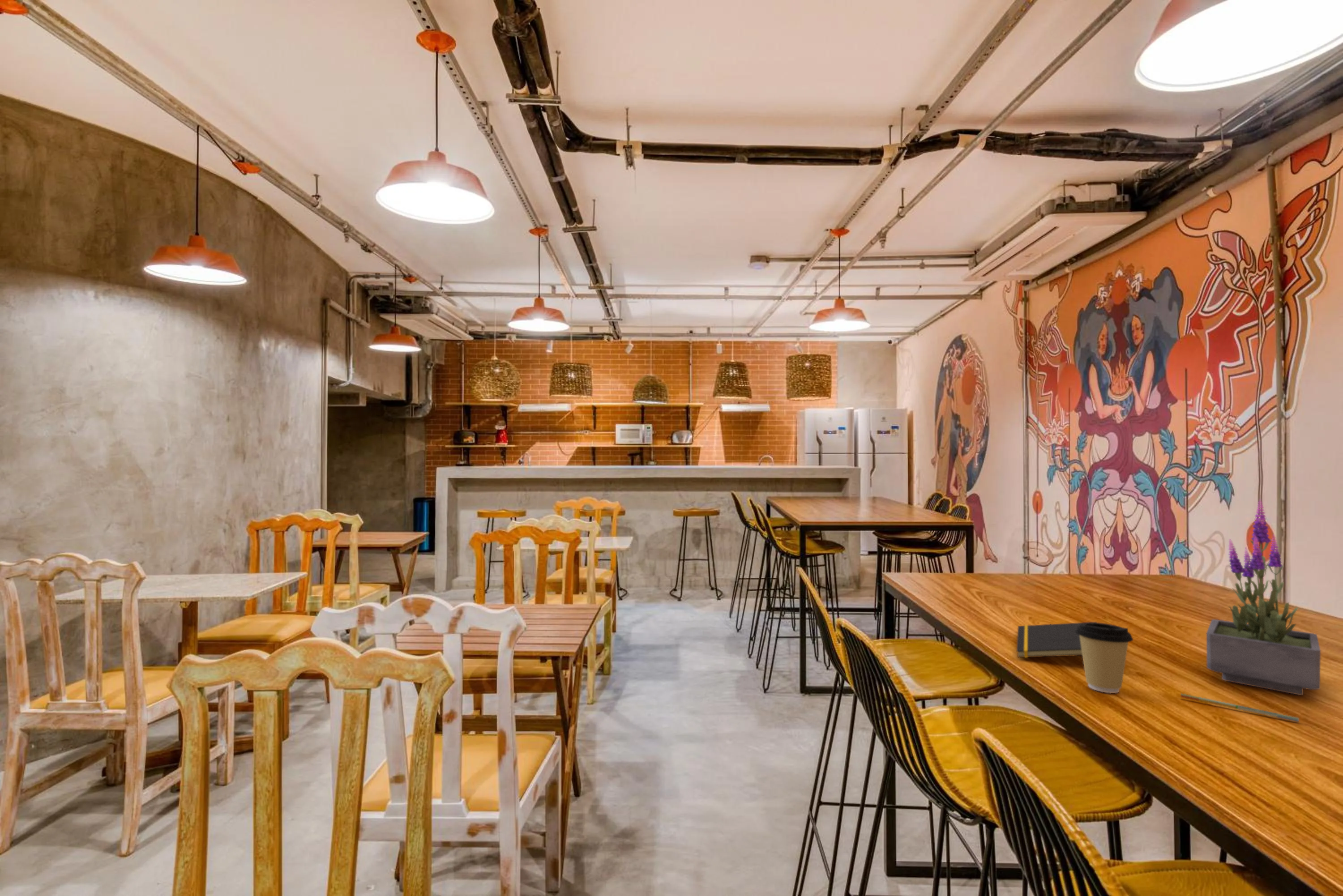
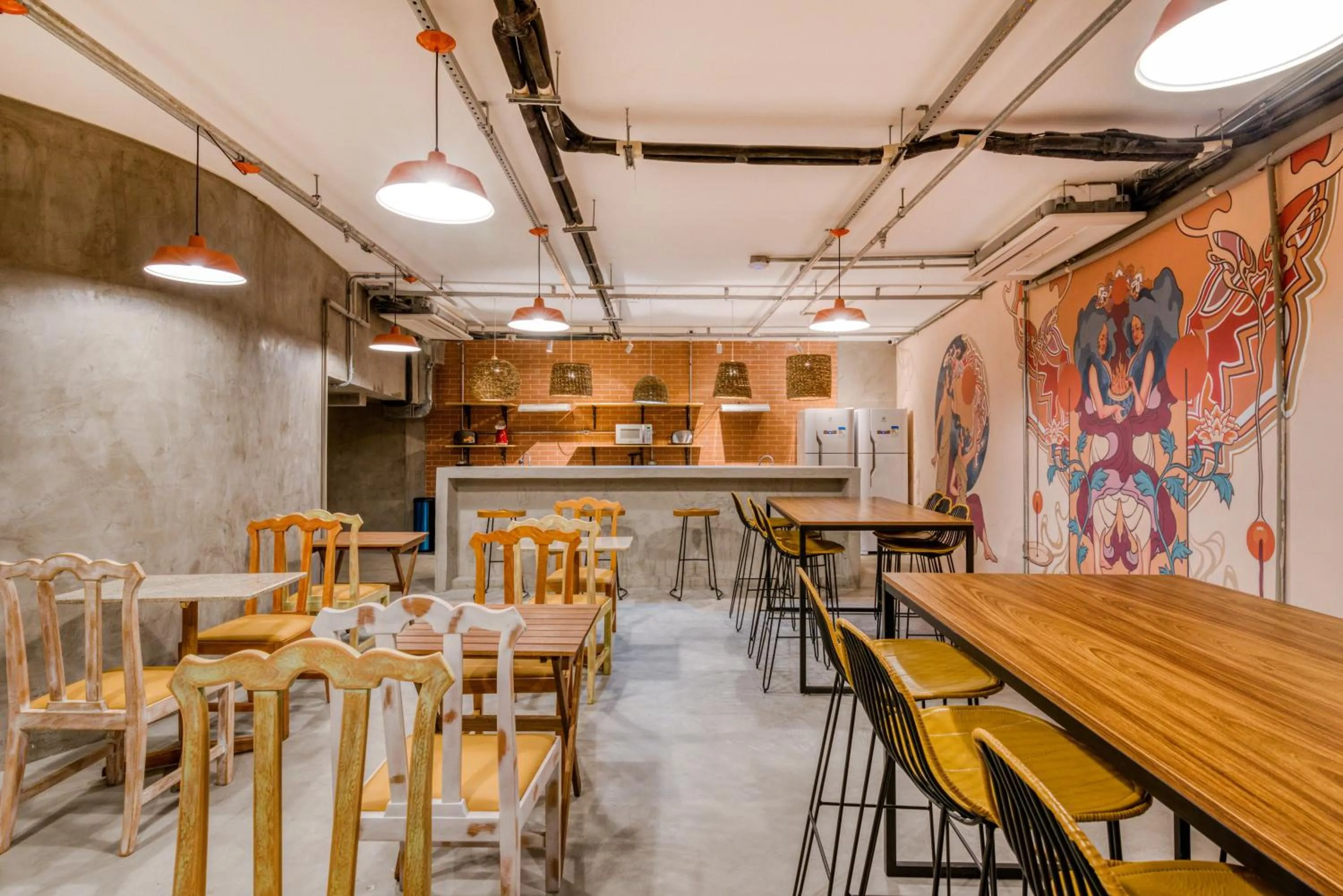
- coffee cup (1103, 656)
- notepad (1059, 639)
- potted plant (1261, 589)
- pen (1237, 707)
